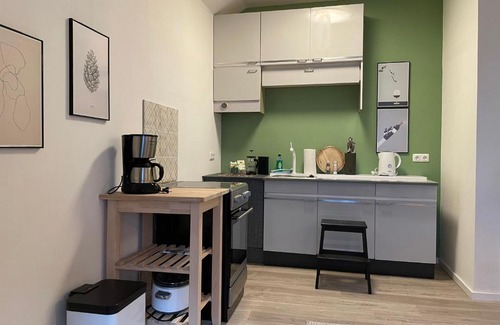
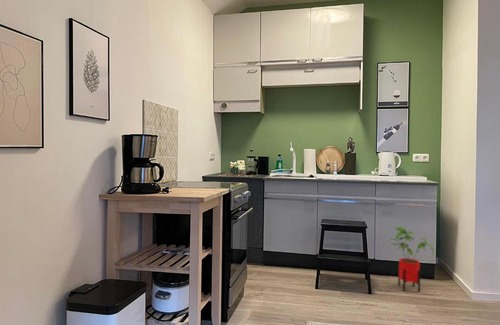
+ house plant (407, 258)
